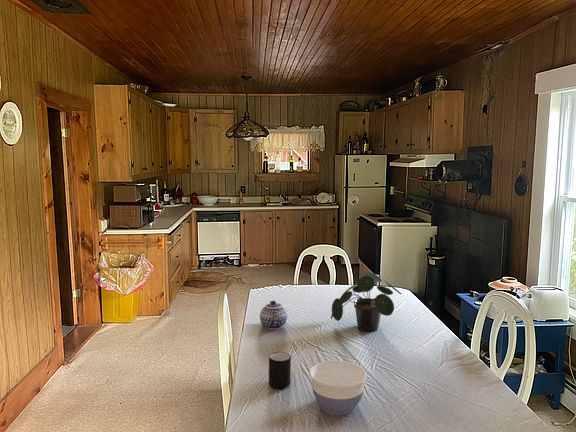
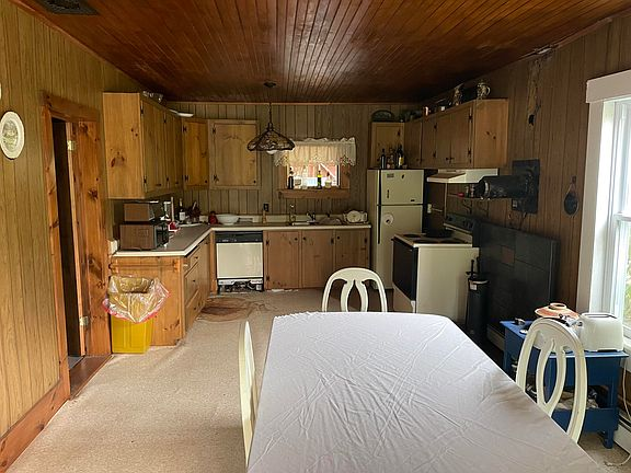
- bowl (337, 388)
- potted plant (366, 300)
- teapot (273, 313)
- mug (279, 367)
